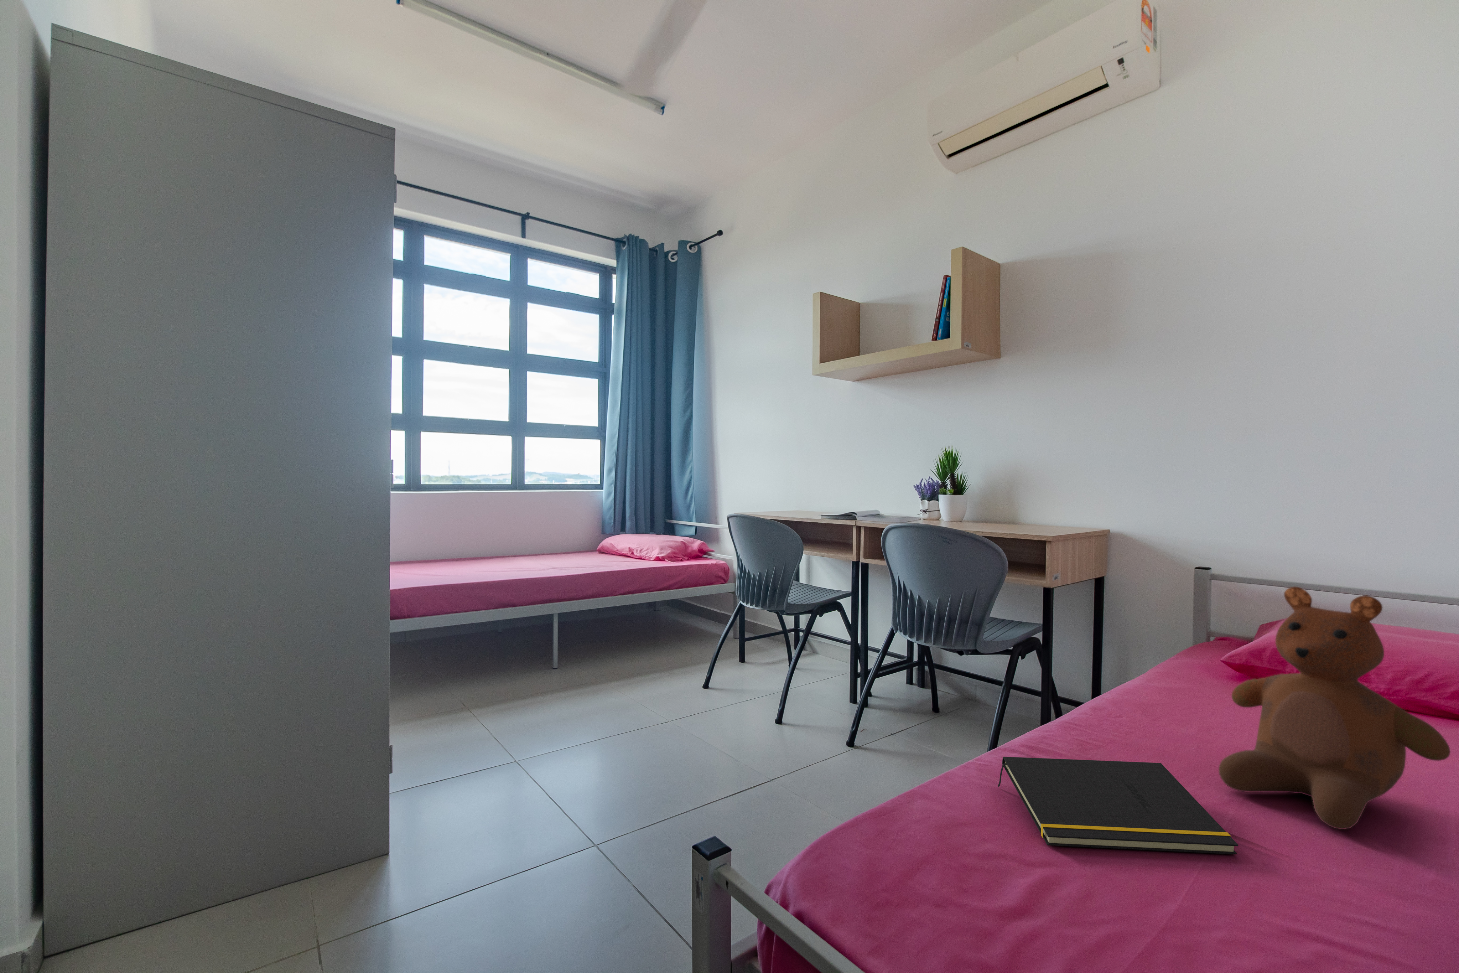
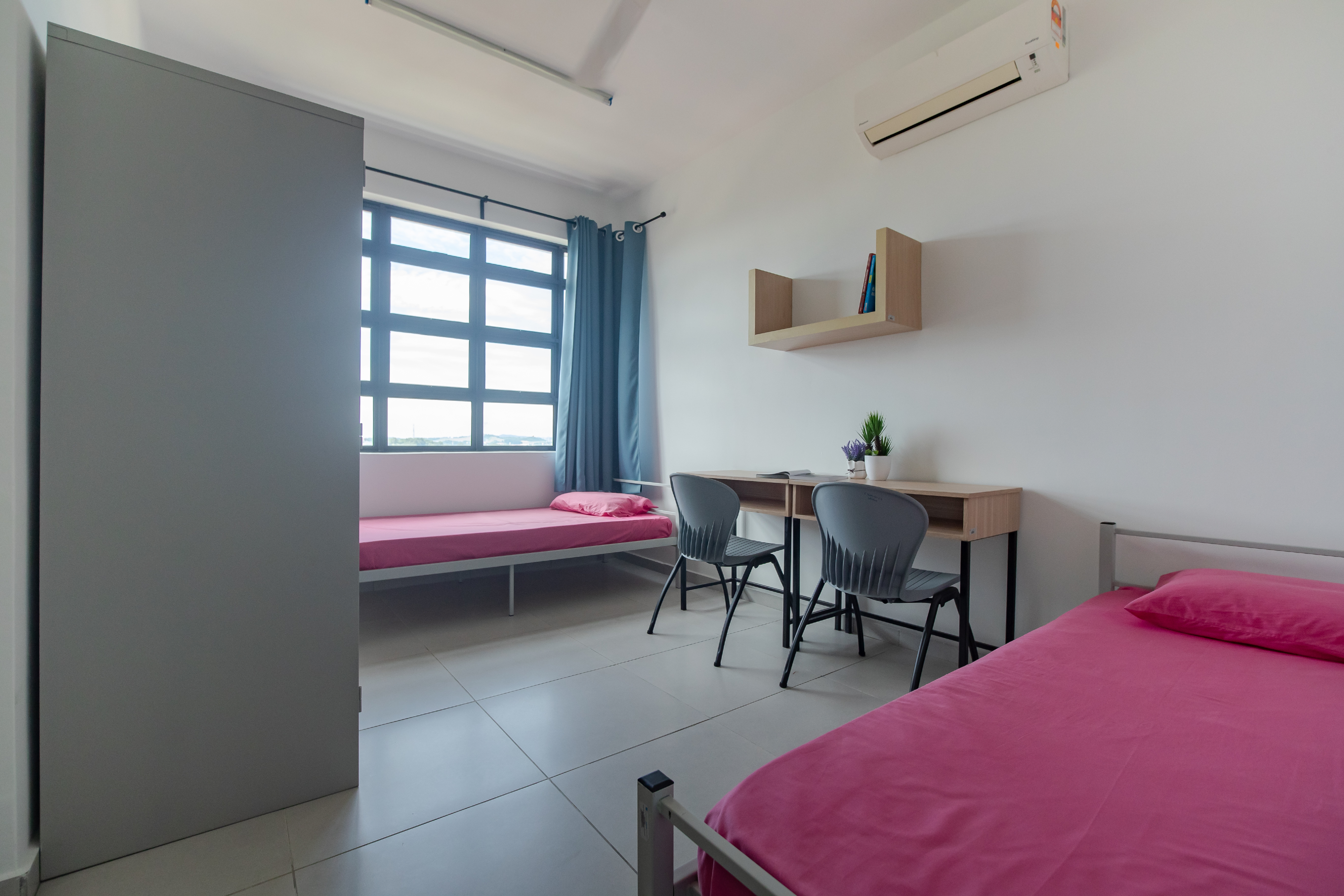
- teddy bear (1312, 696)
- notepad (1108, 800)
